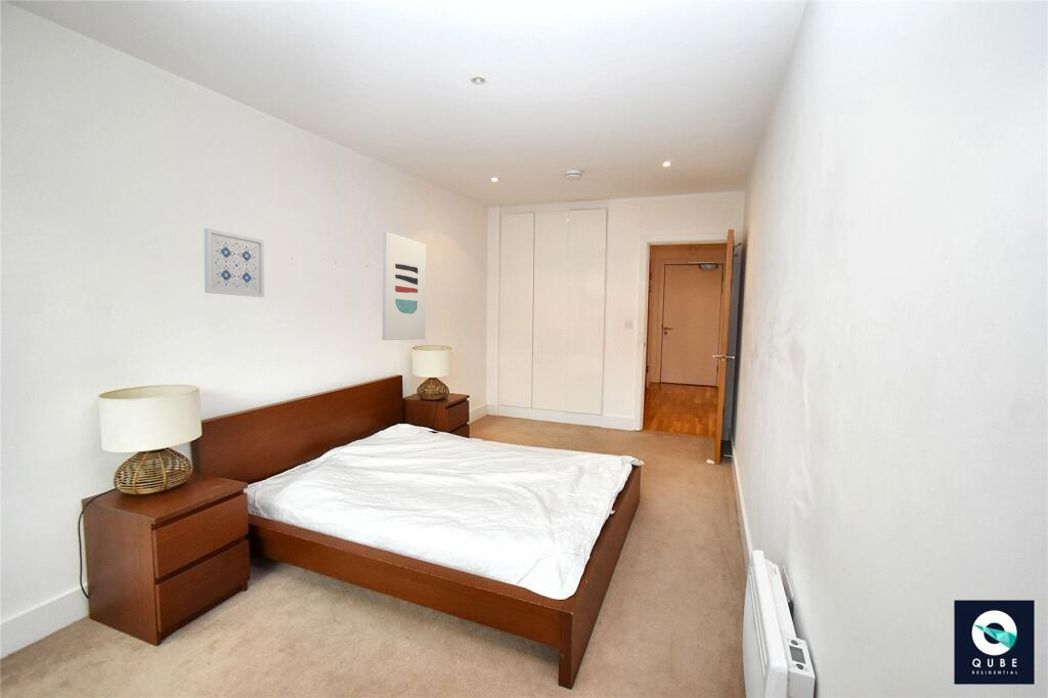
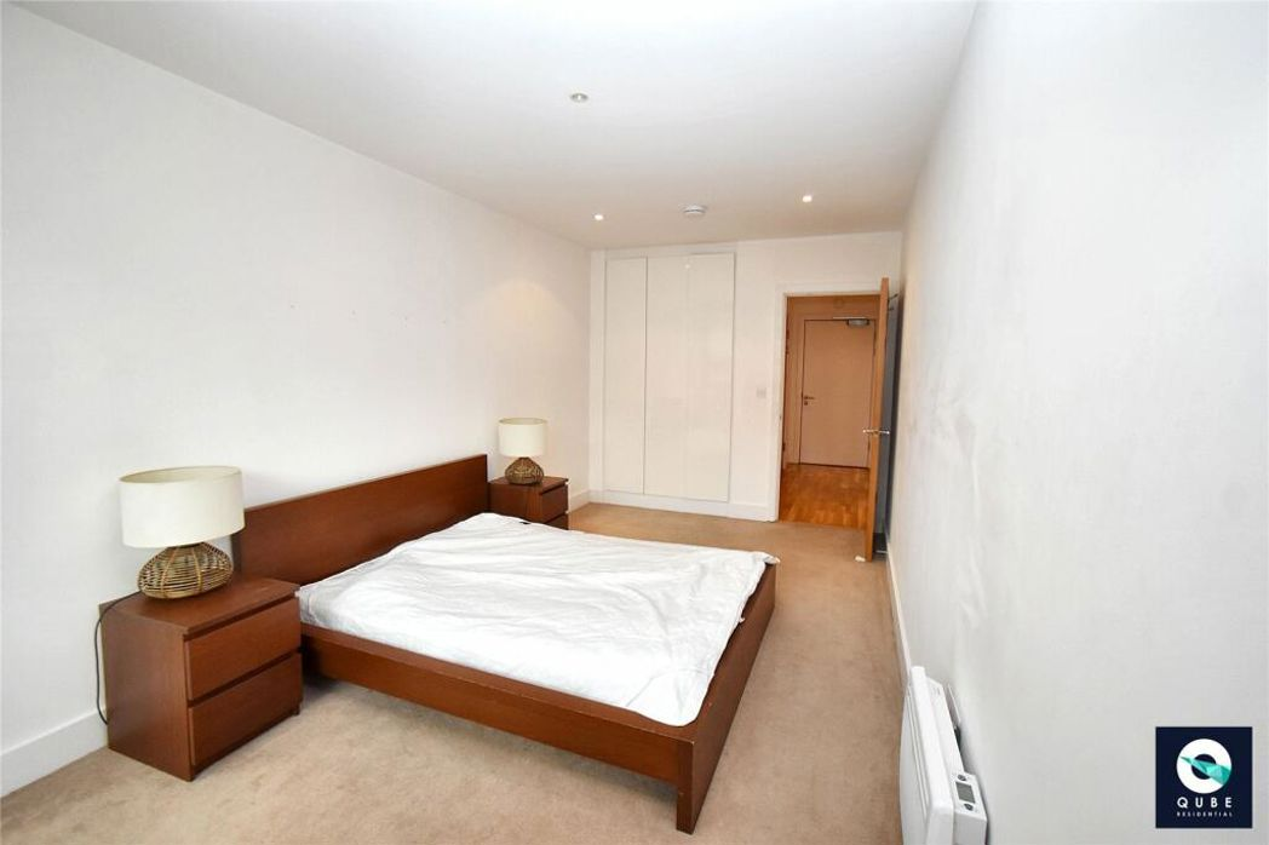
- wall art (235, 264)
- wall art (405, 289)
